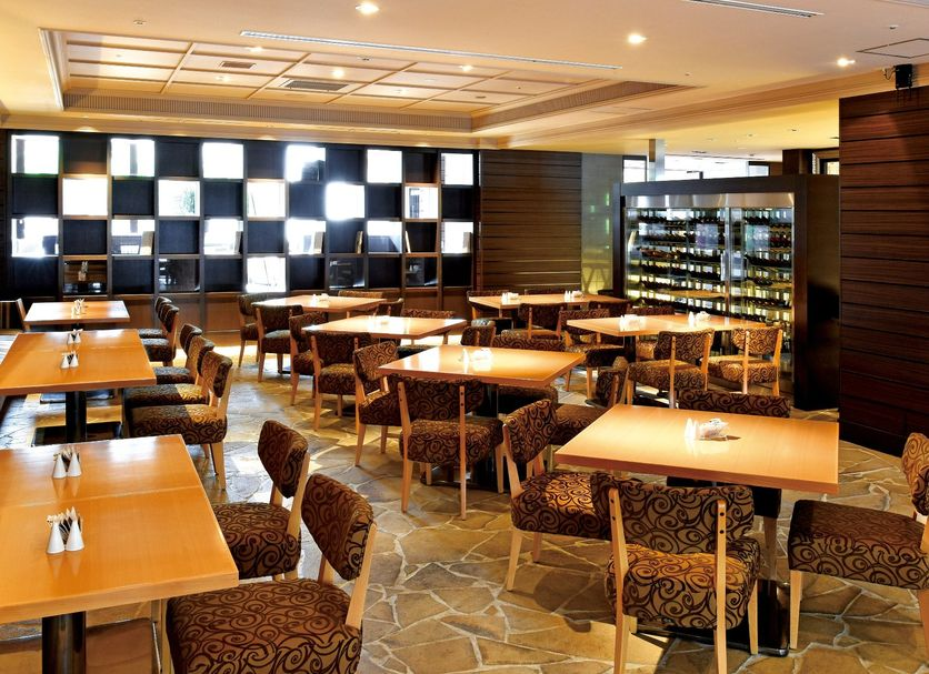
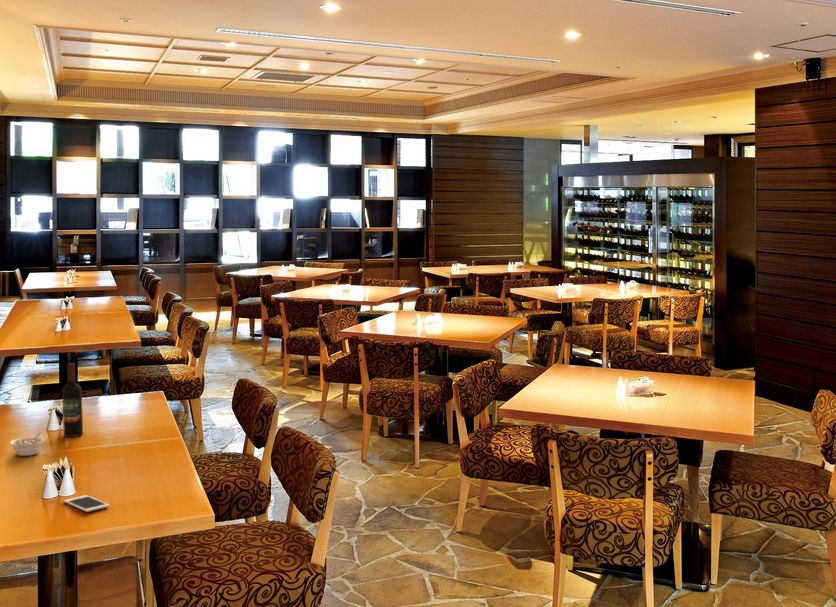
+ wine bottle (72, 399)
+ legume (27, 445)
+ cell phone (86, 503)
